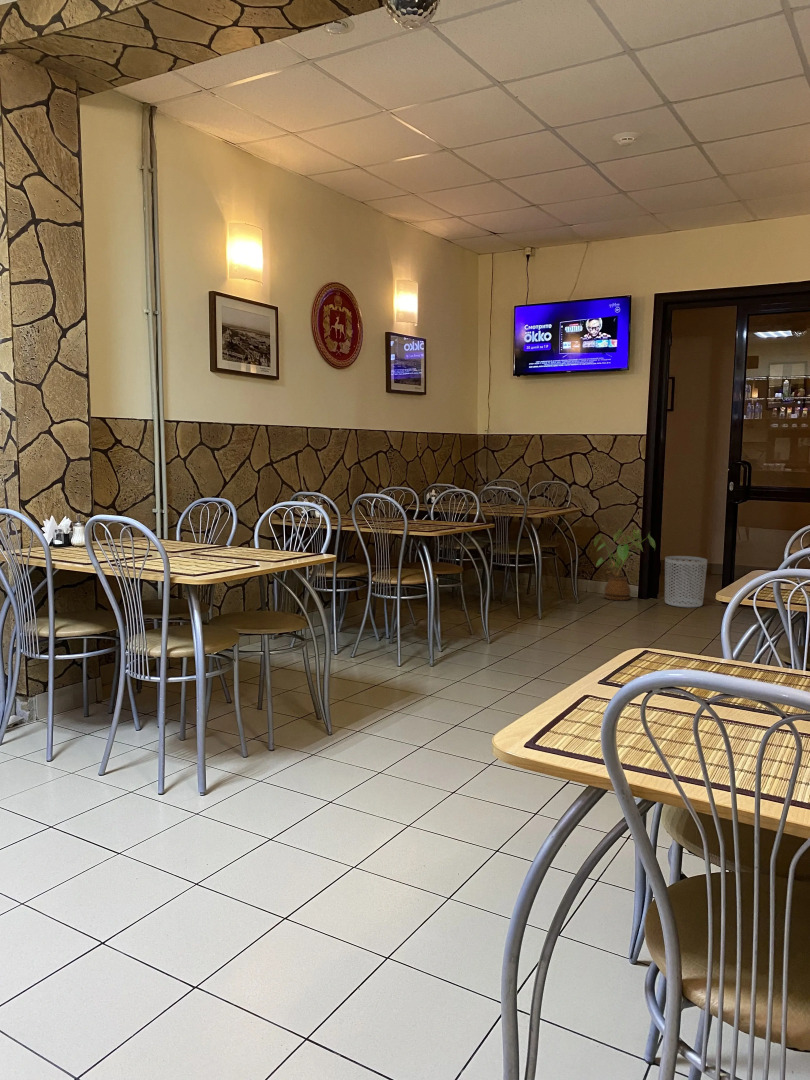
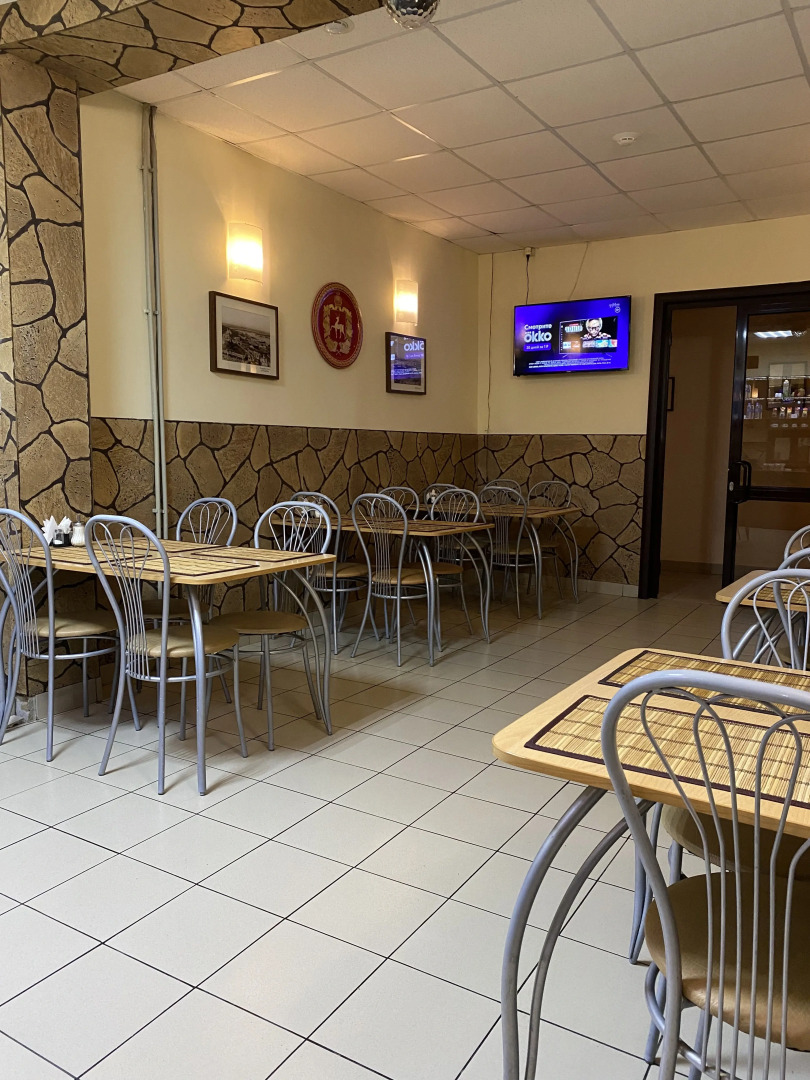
- waste bin (684, 581)
- house plant (621, 564)
